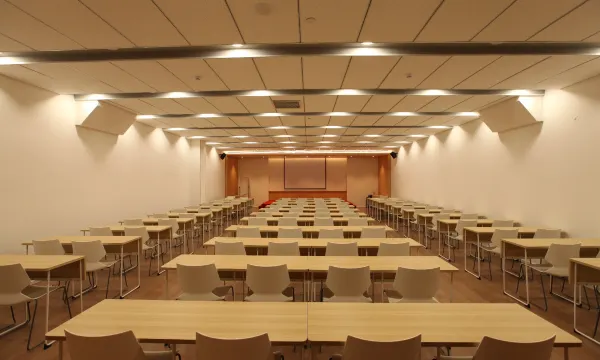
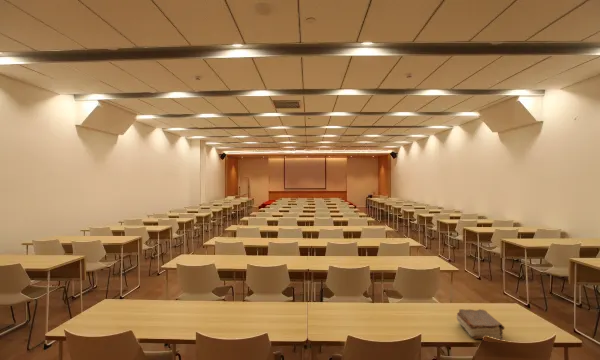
+ book (478, 323)
